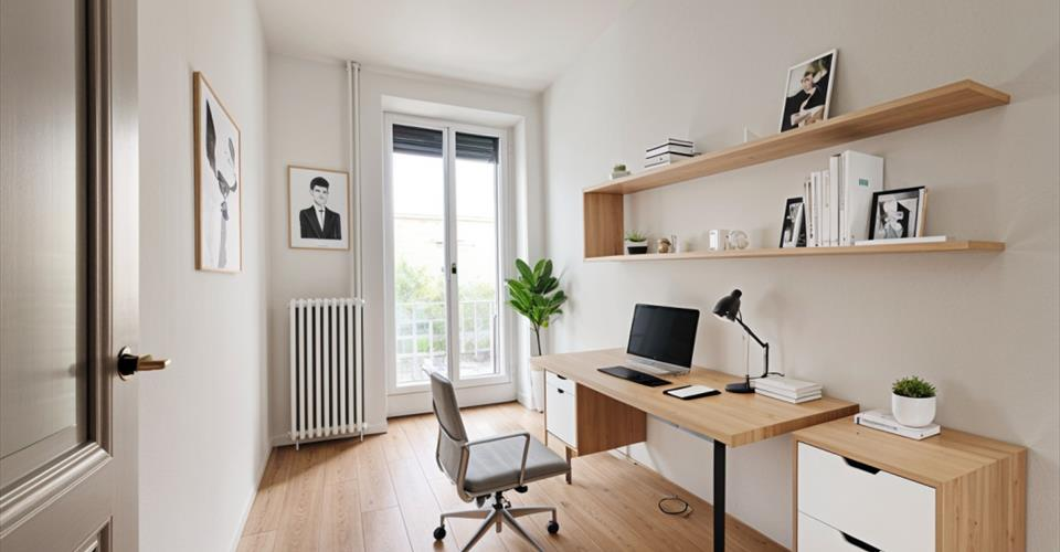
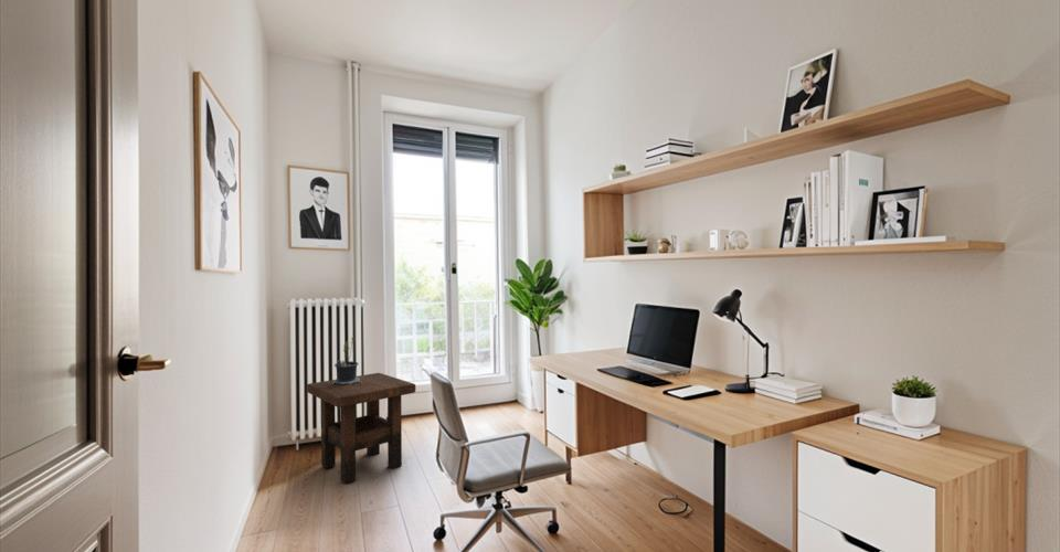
+ side table (361, 424)
+ potted plant (348, 359)
